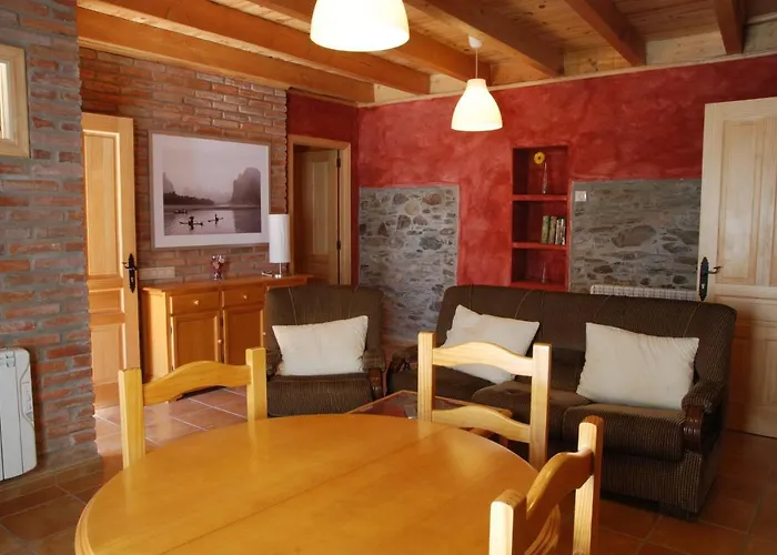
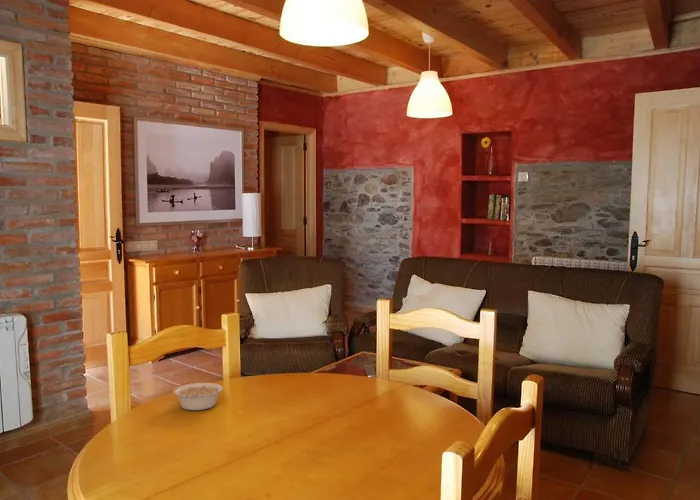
+ legume (200, 395)
